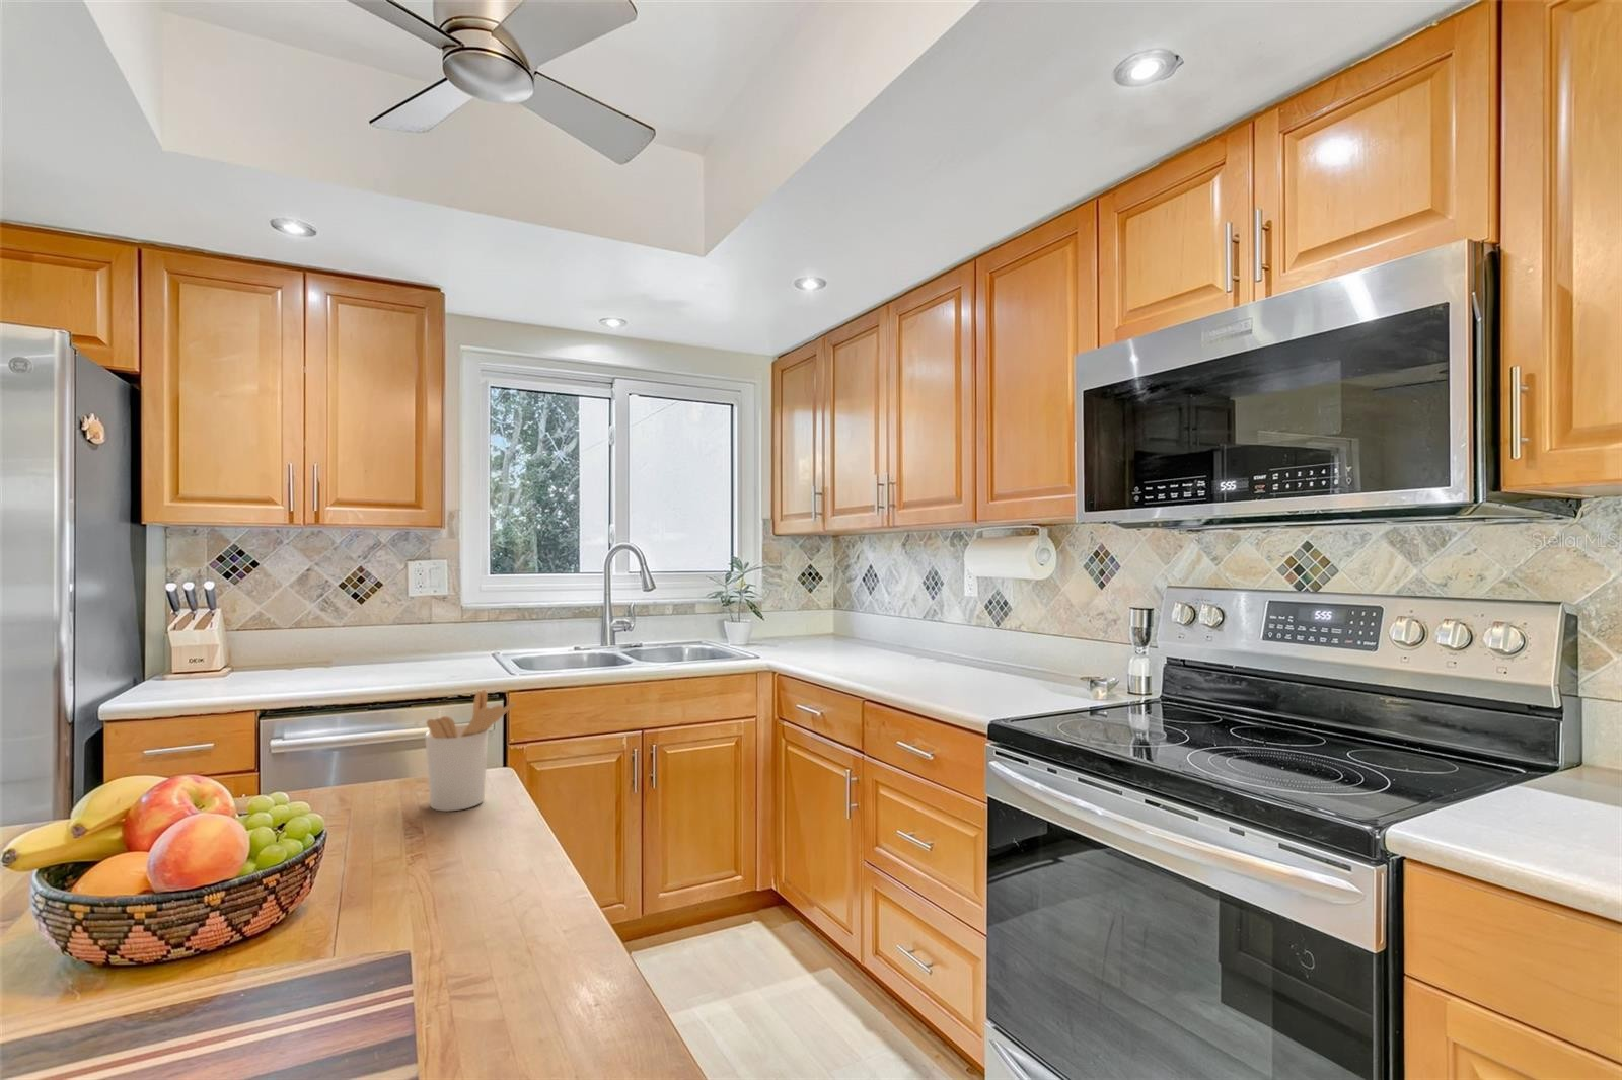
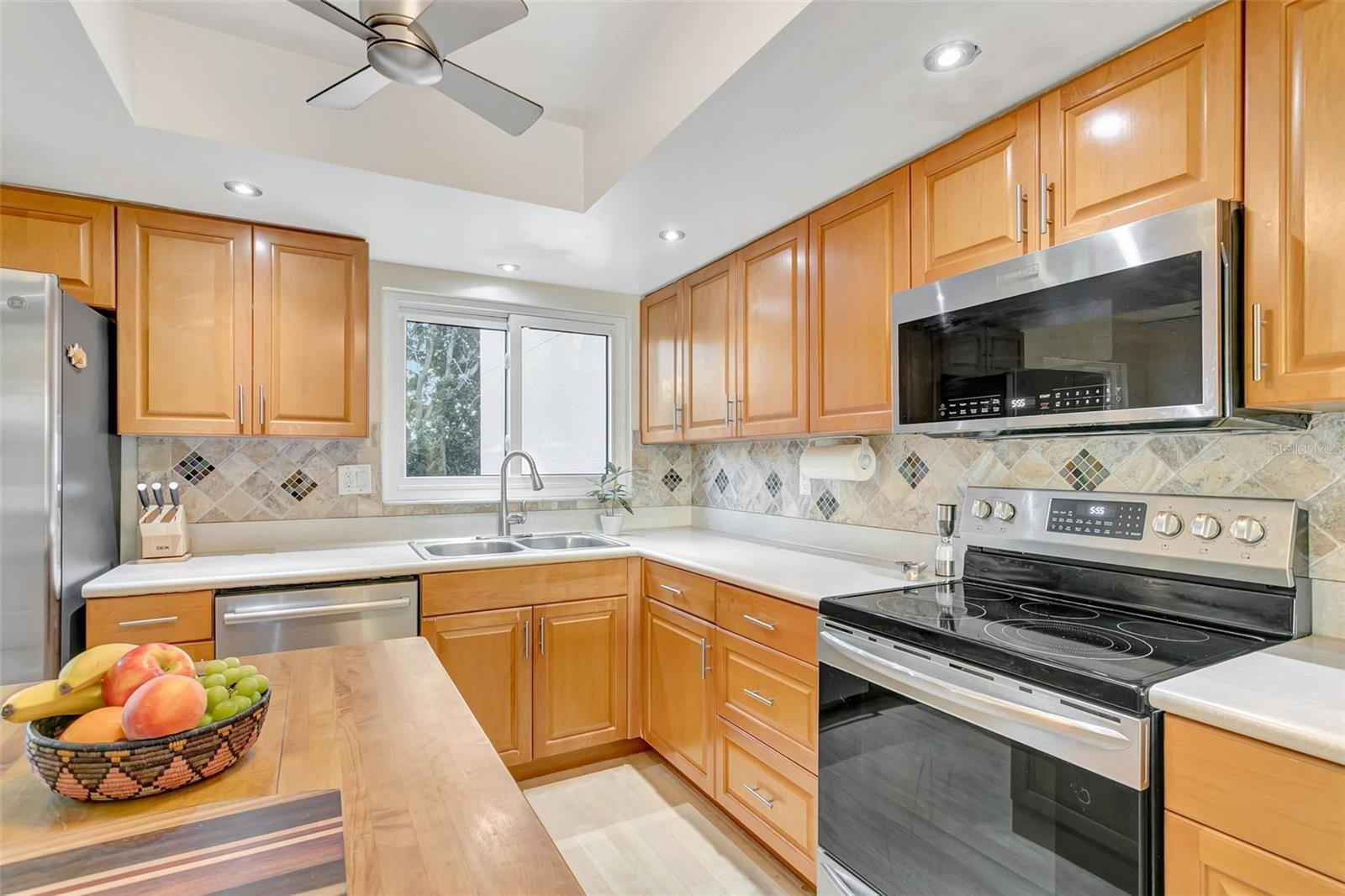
- utensil holder (469, 750)
